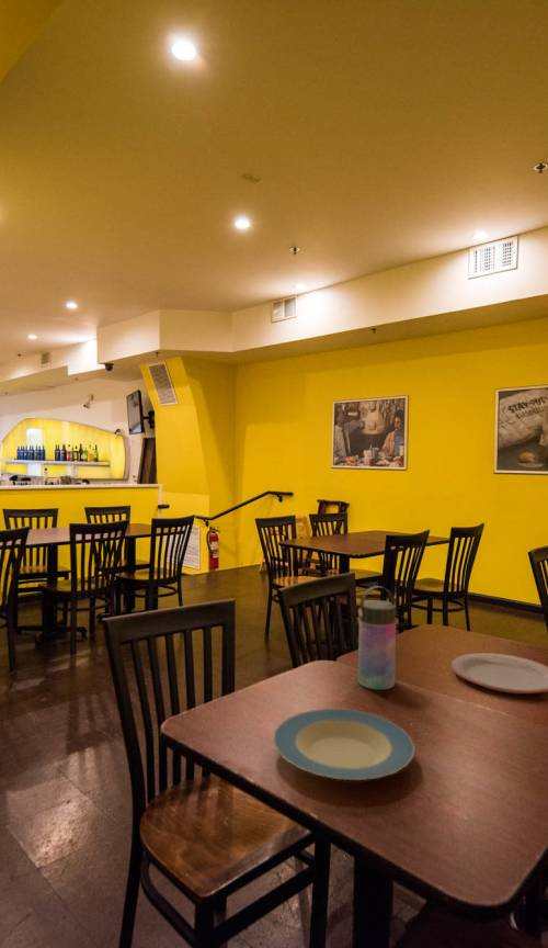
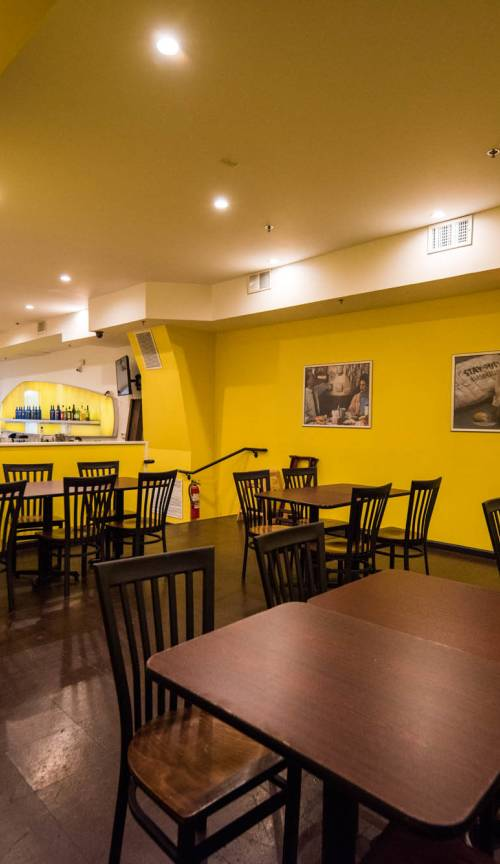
- water bottle (377, 634)
- plate (504, 674)
- plate (342, 747)
